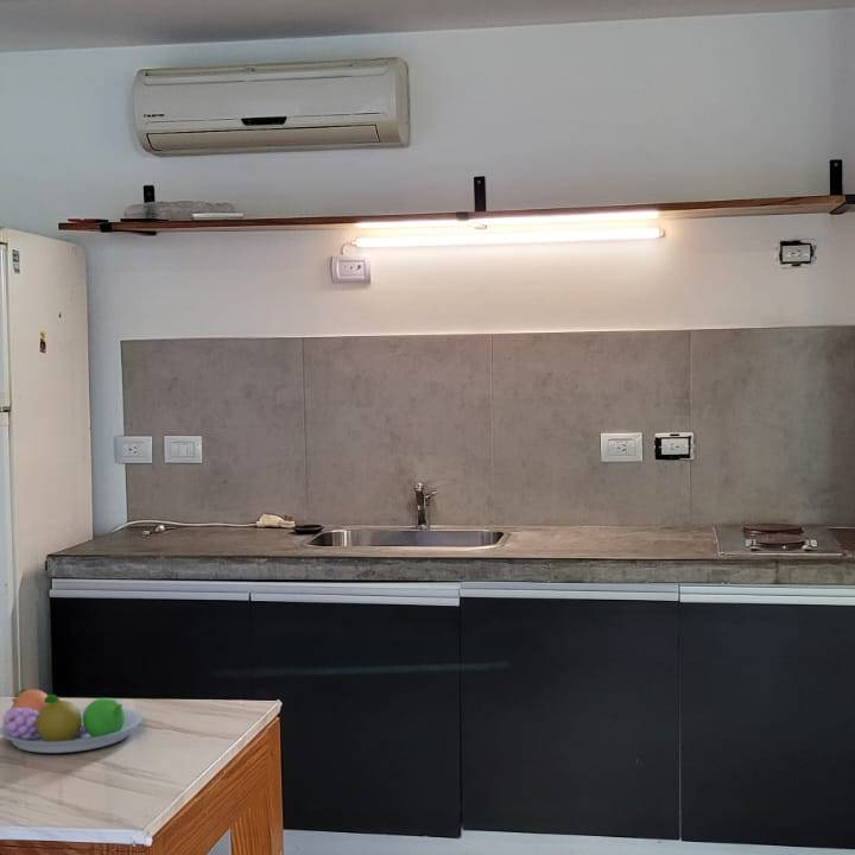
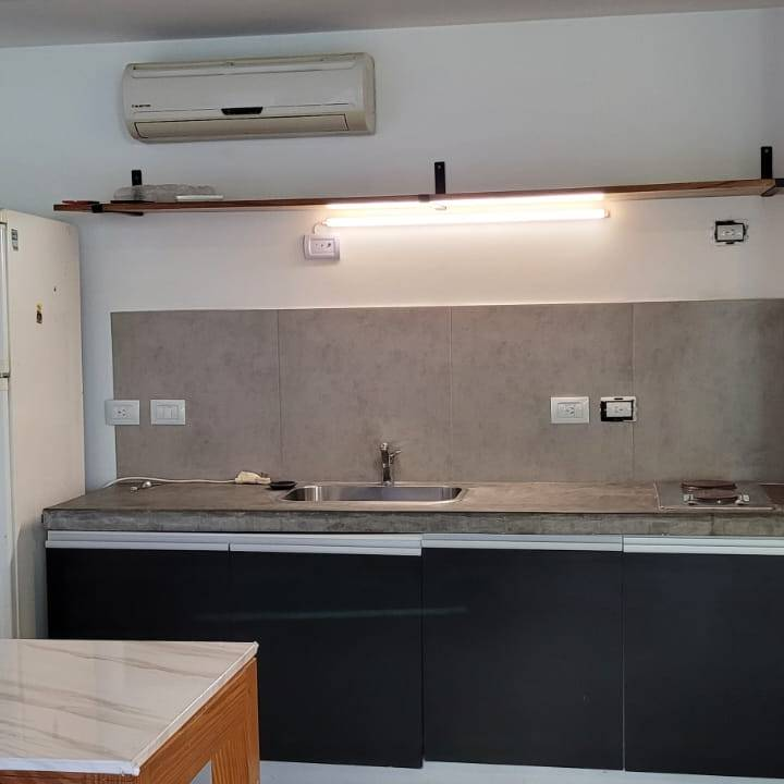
- fruit bowl (72, 710)
